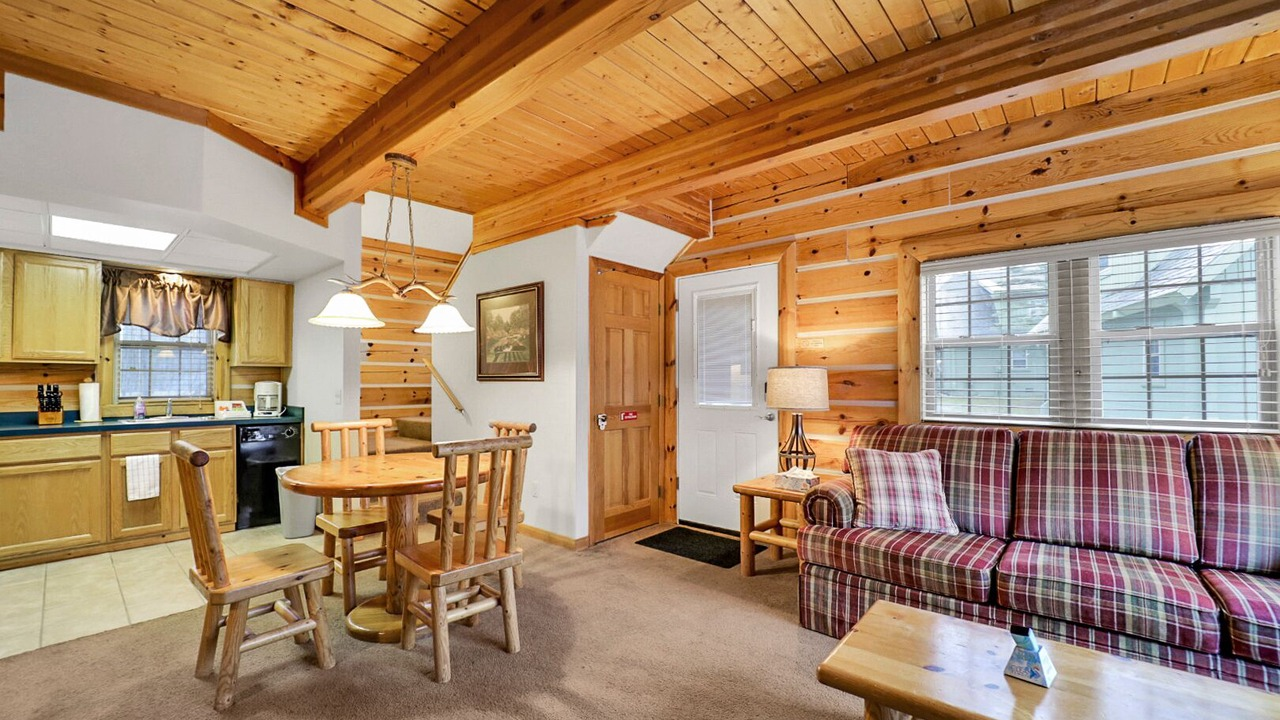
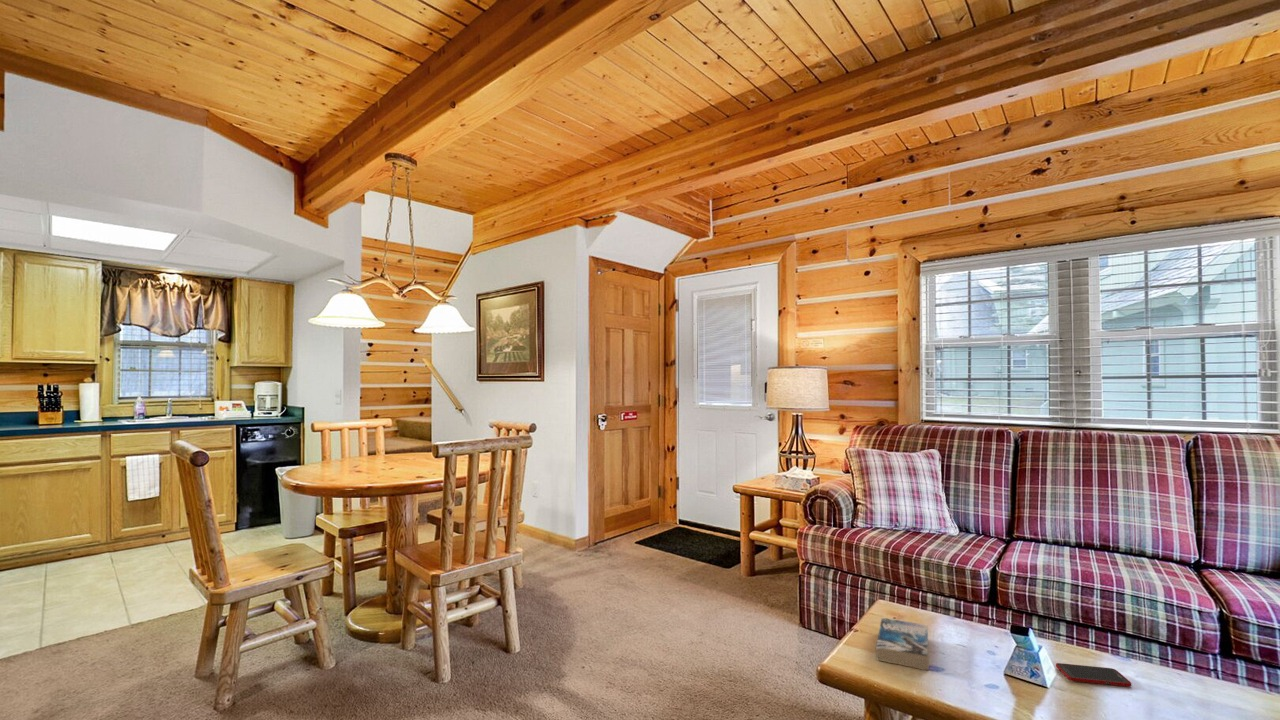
+ book (903, 641)
+ cell phone (1092, 674)
